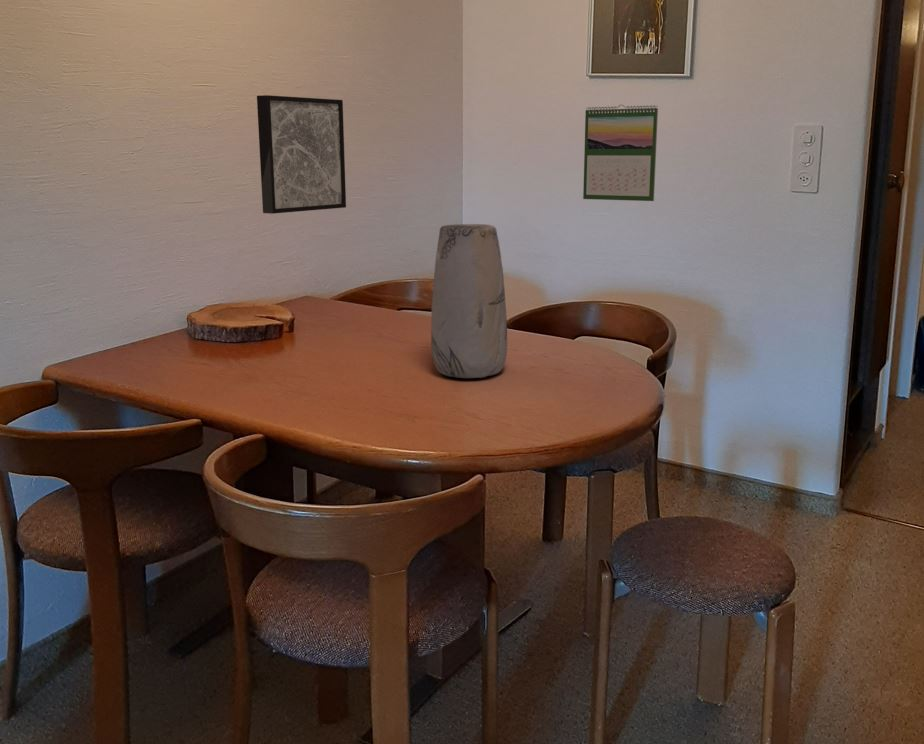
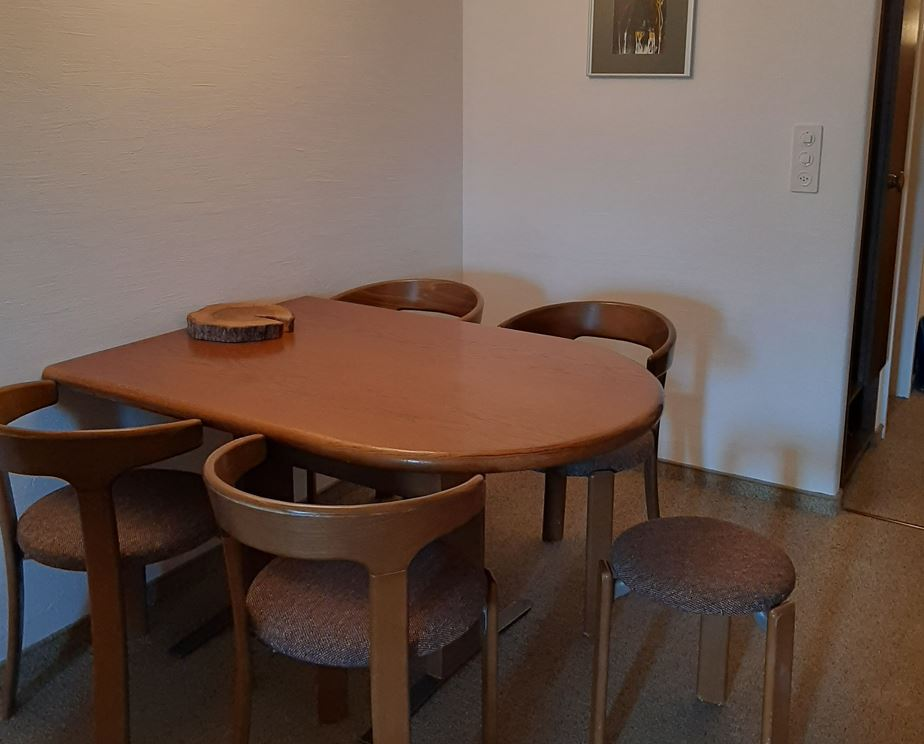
- vase (469, 300)
- calendar (619, 152)
- wall art (304, 154)
